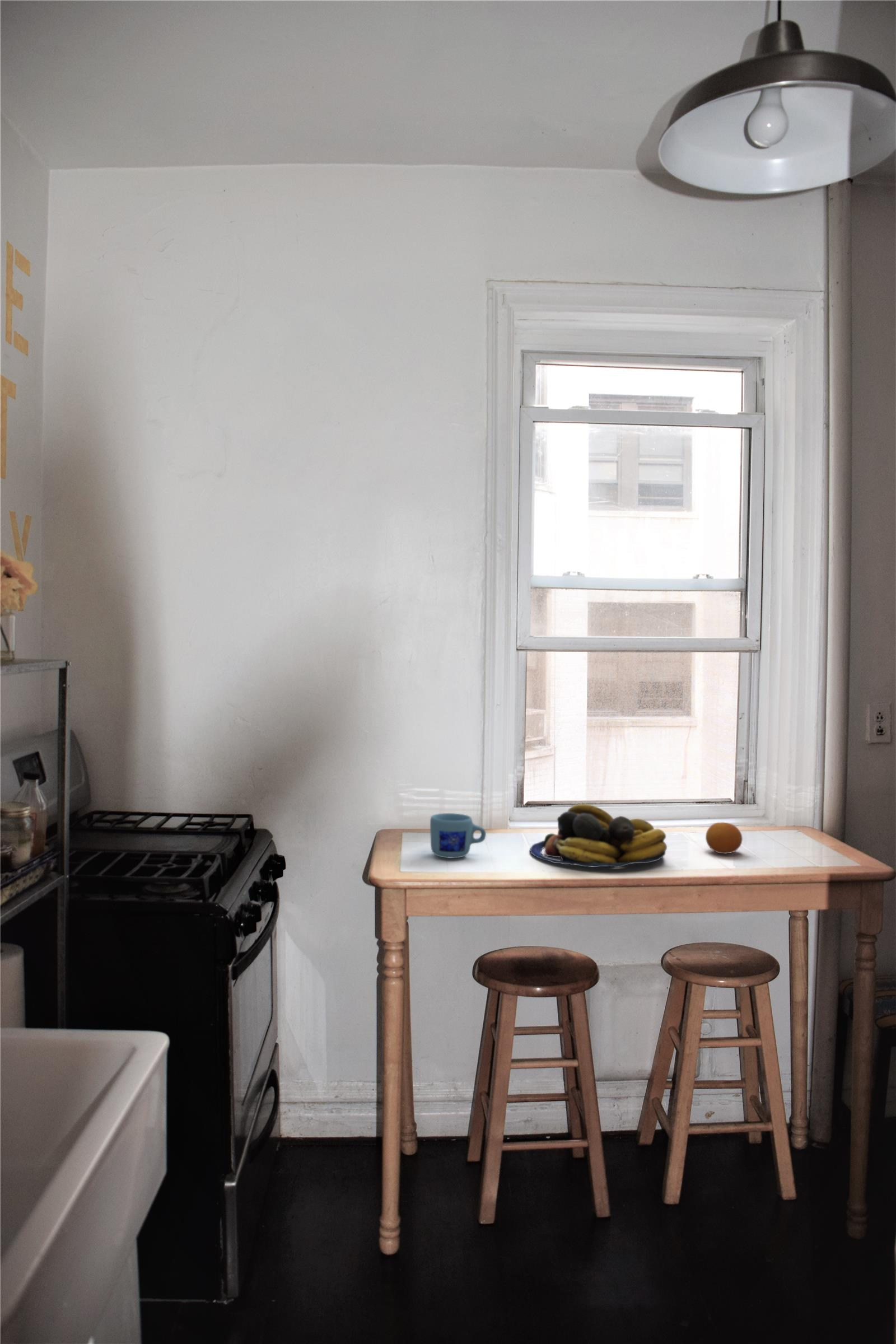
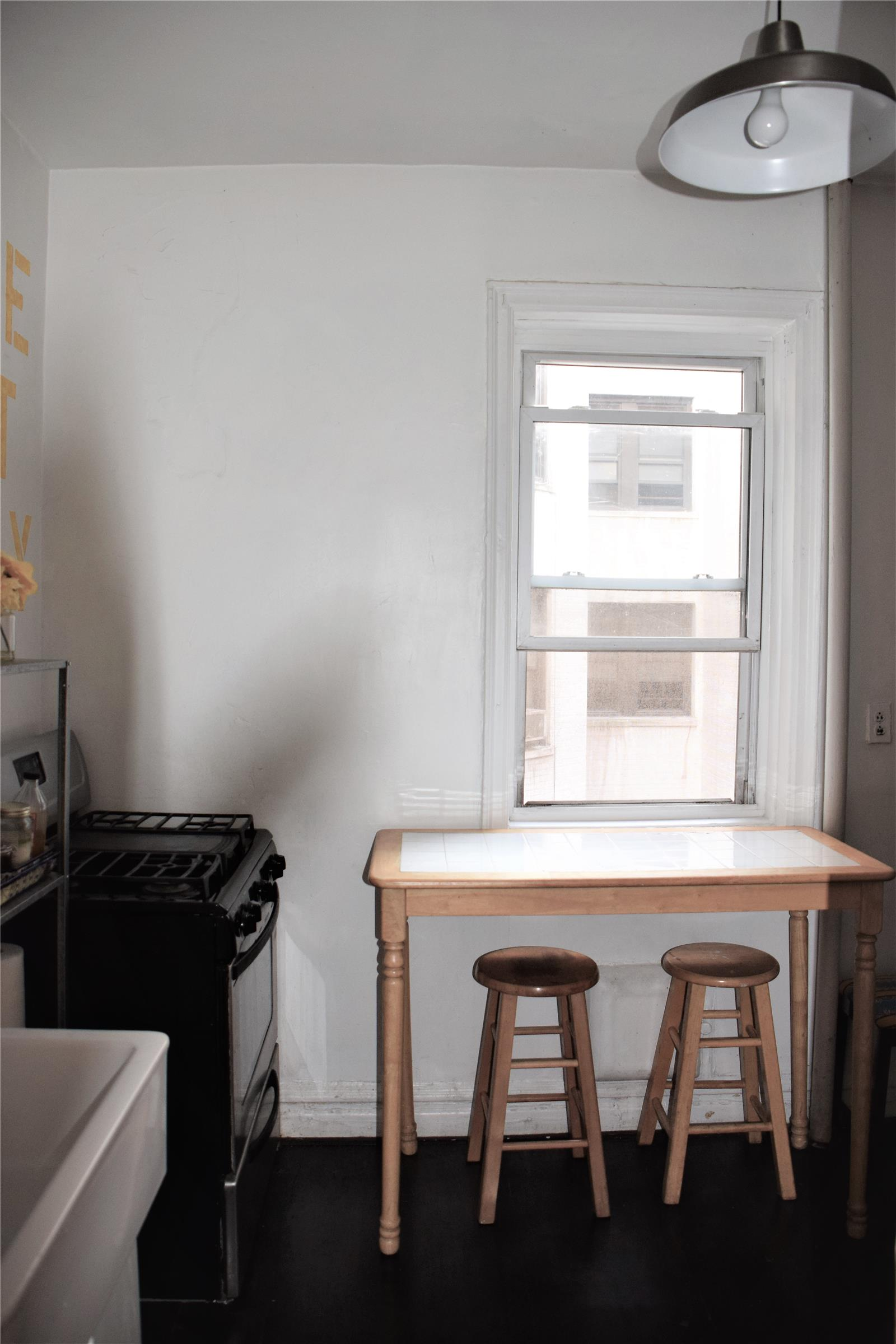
- mug (458, 836)
- fruit (724, 837)
- fruit bowl (596, 829)
